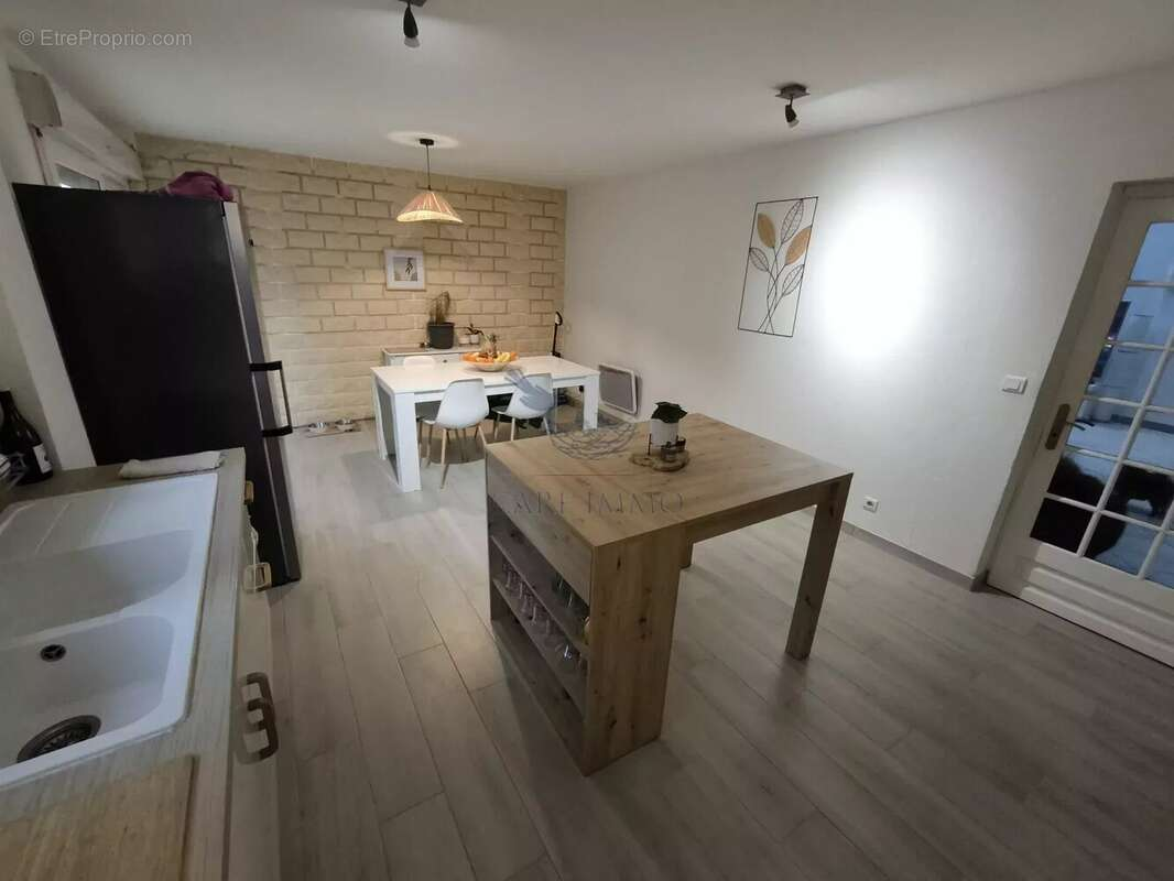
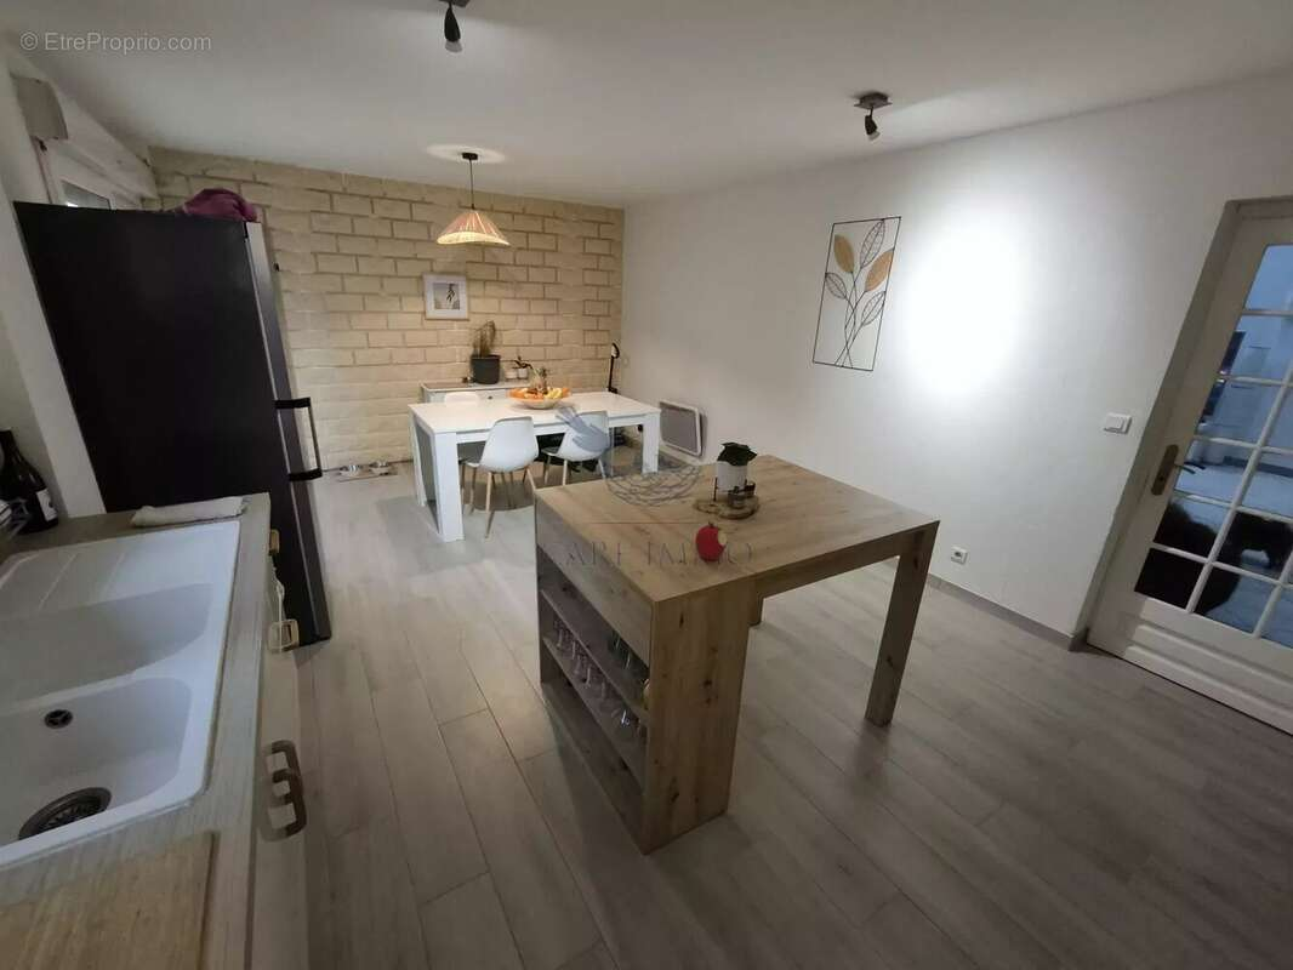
+ fruit (710, 540)
